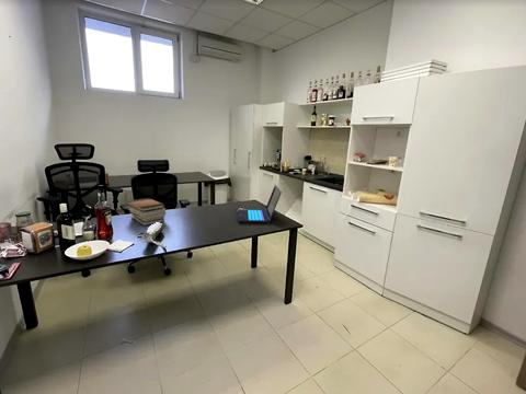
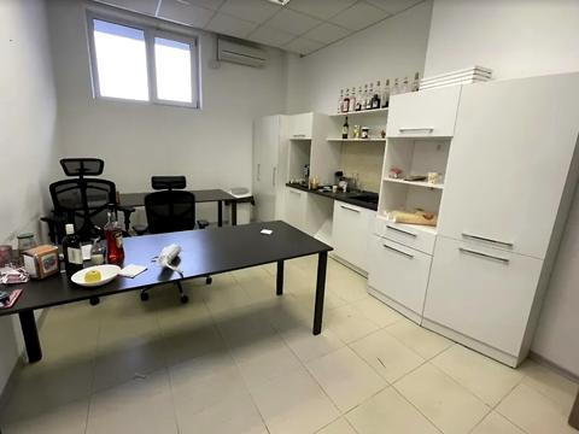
- laptop (258, 209)
- book stack (147, 211)
